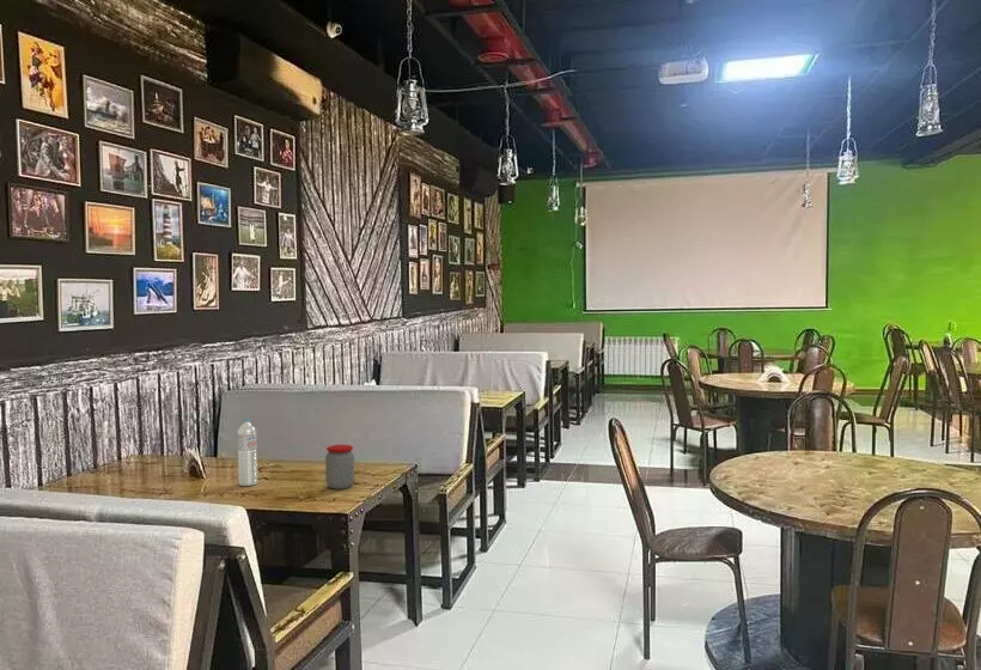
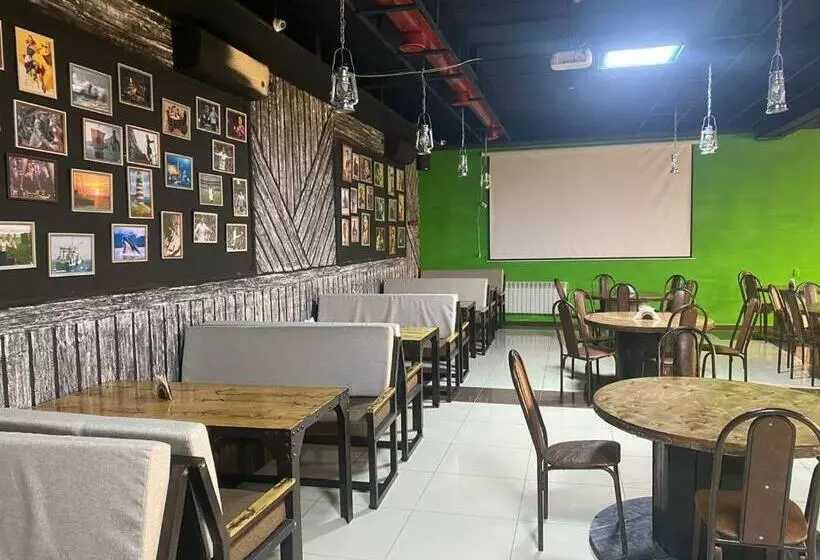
- jar (340, 465)
- water bottle (246, 451)
